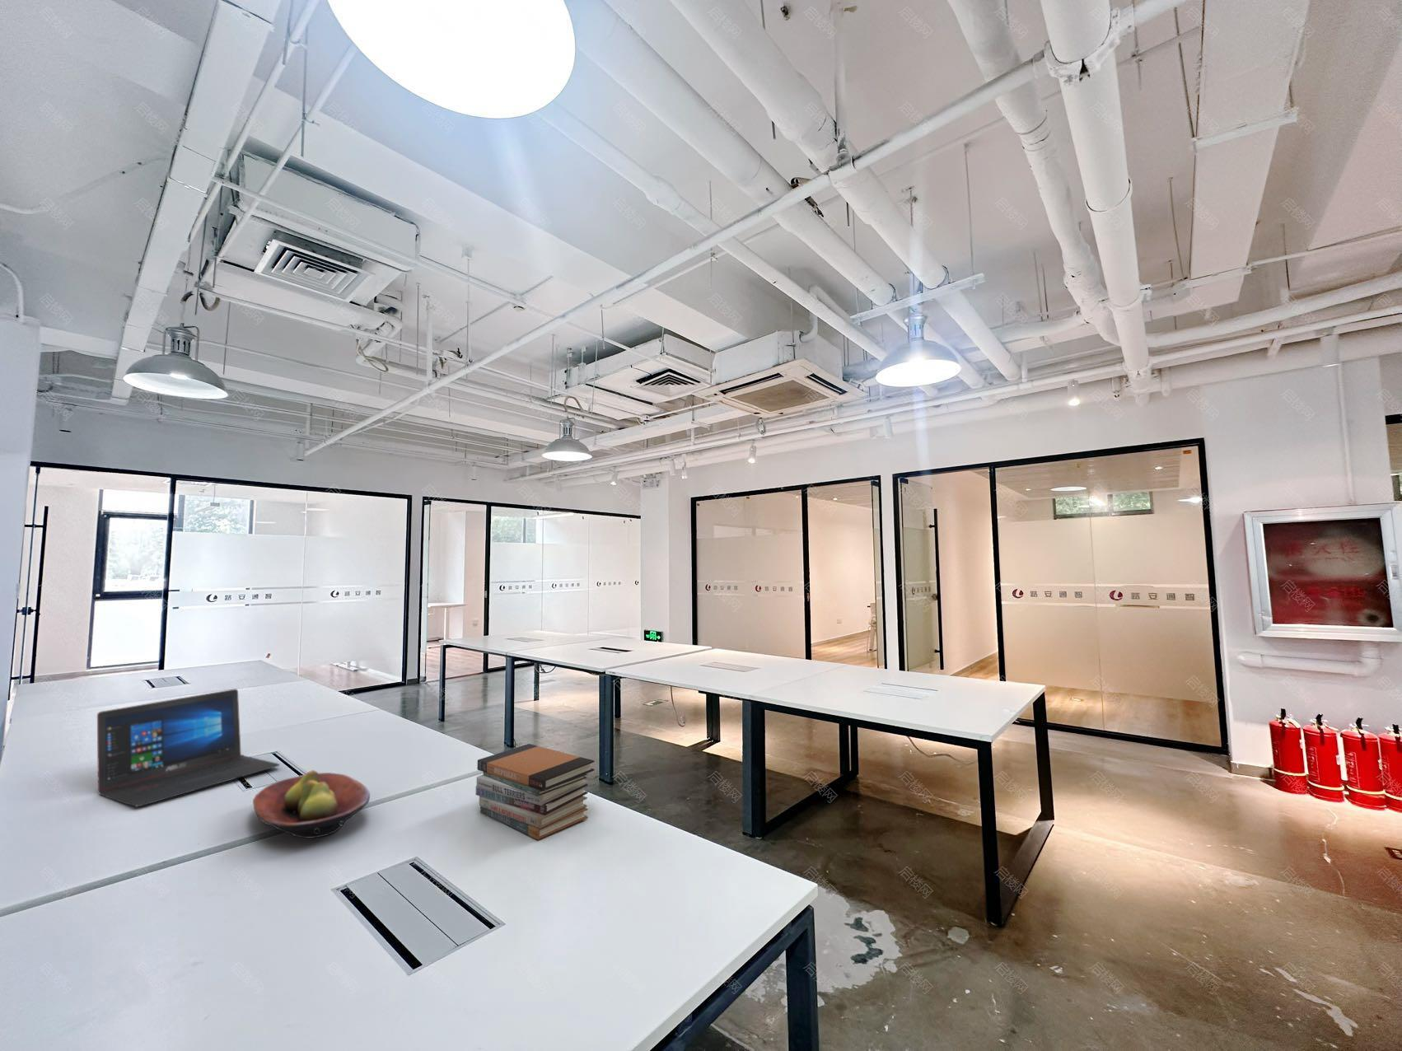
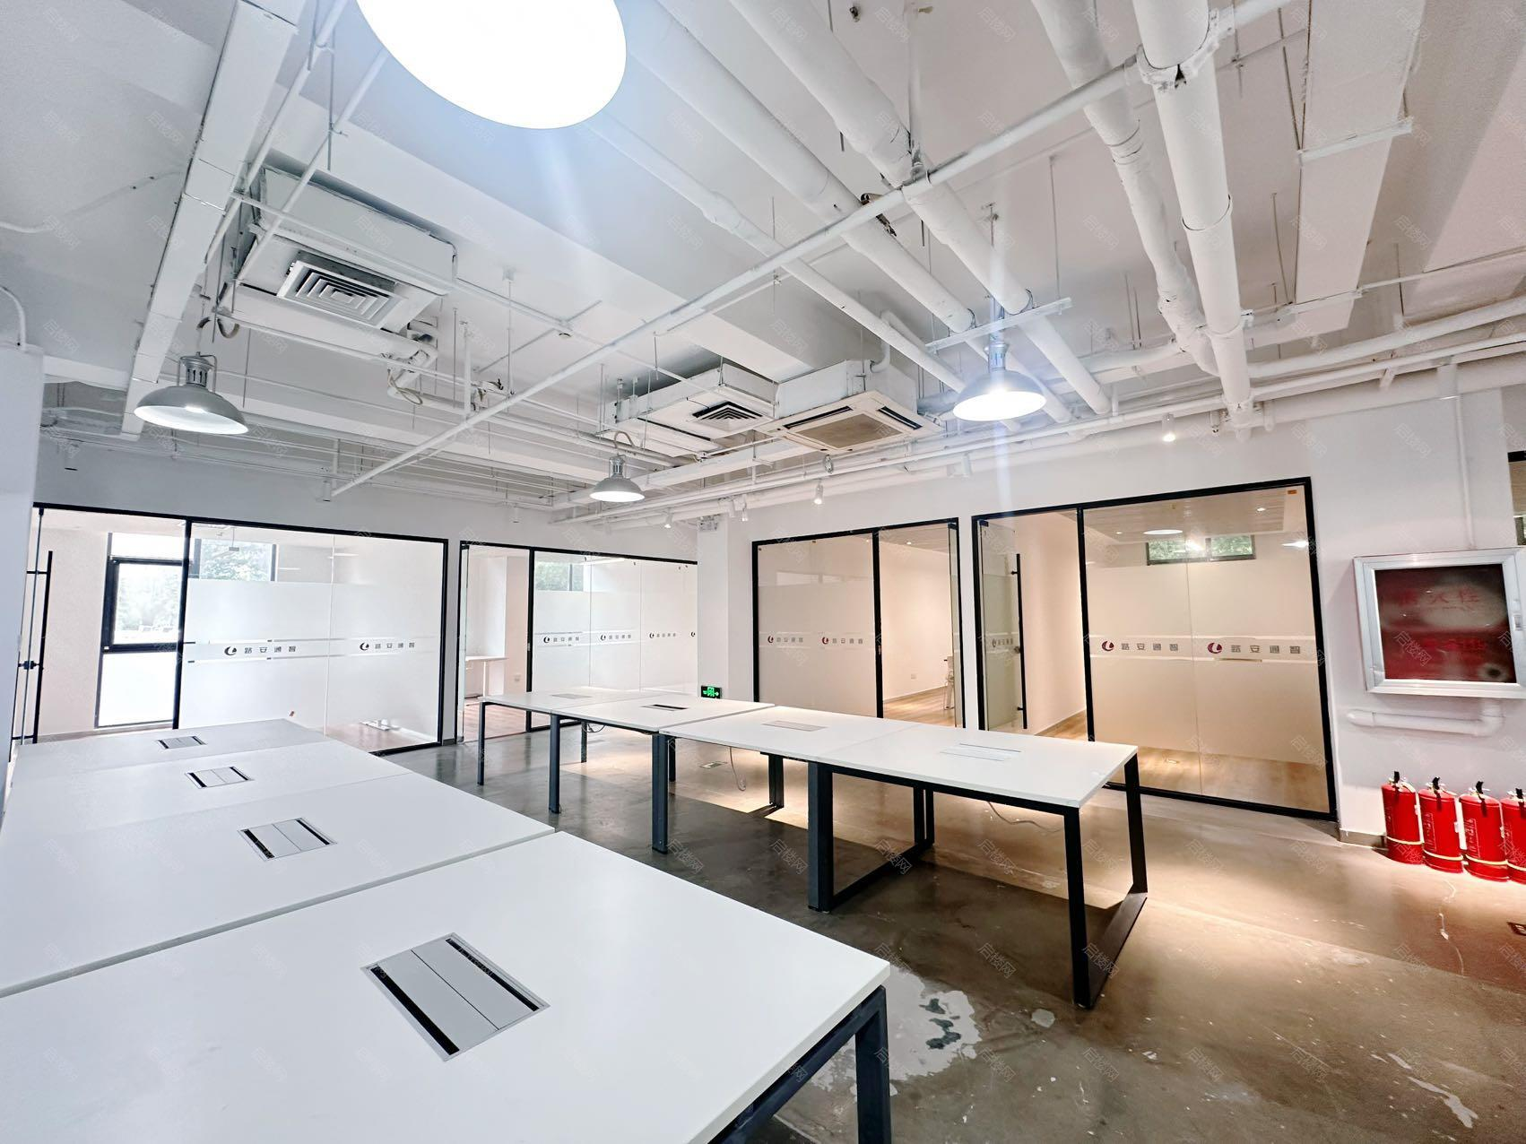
- laptop (193, 741)
- fruit bowl (311, 798)
- book stack (533, 787)
